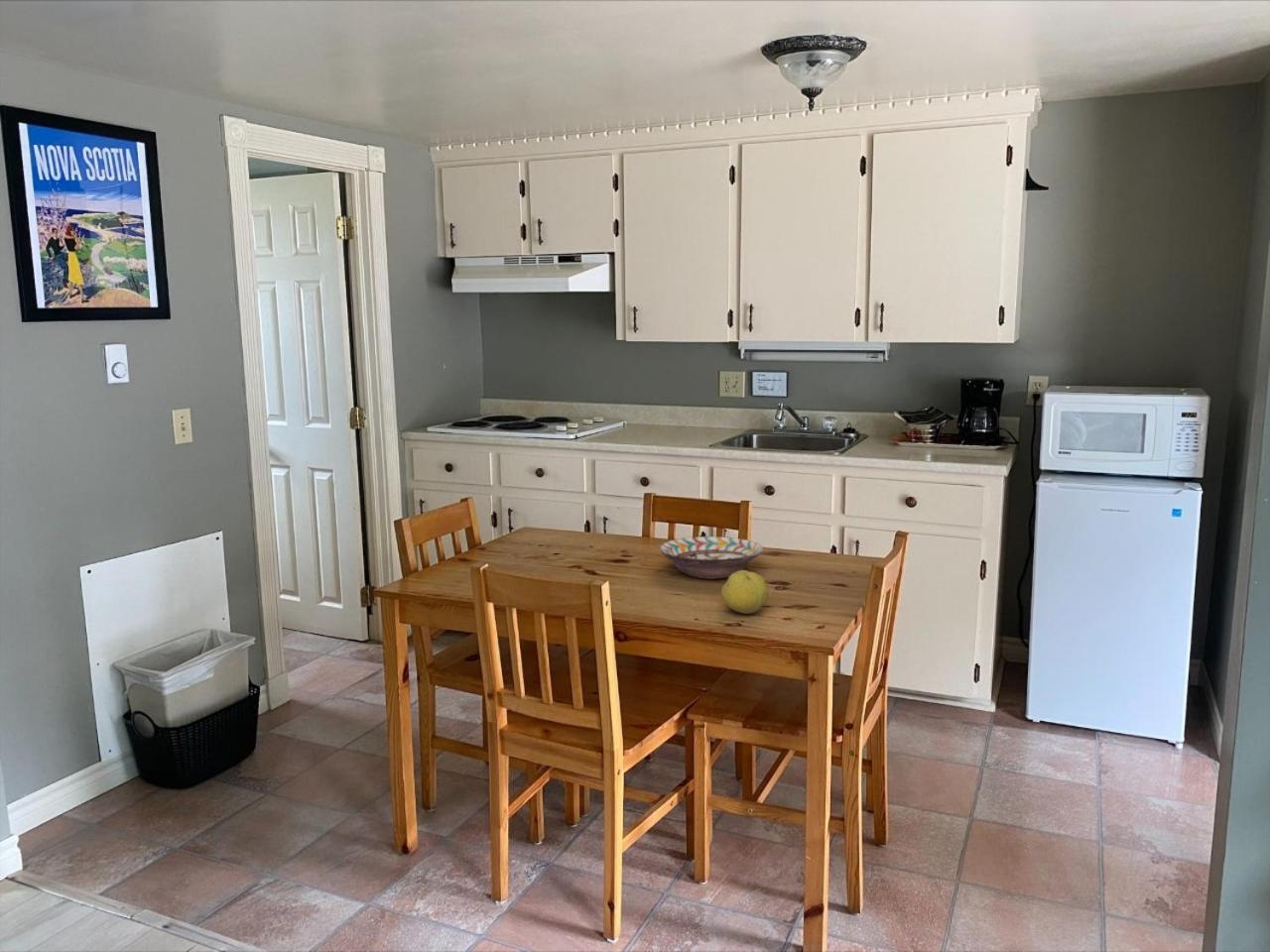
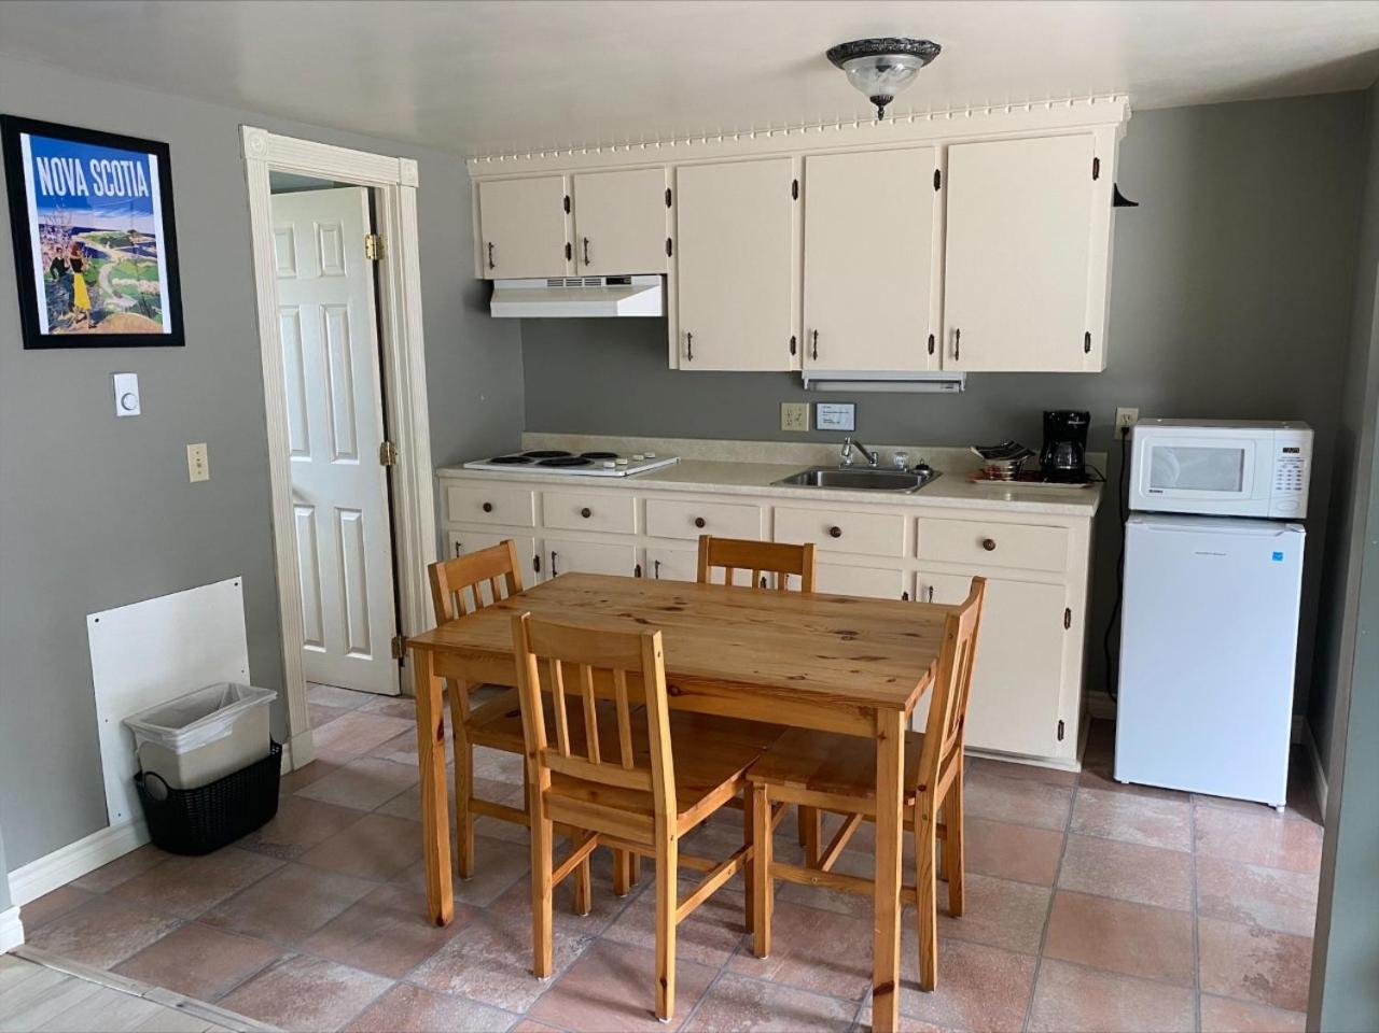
- decorative bowl (710, 559)
- fruit (744, 592)
